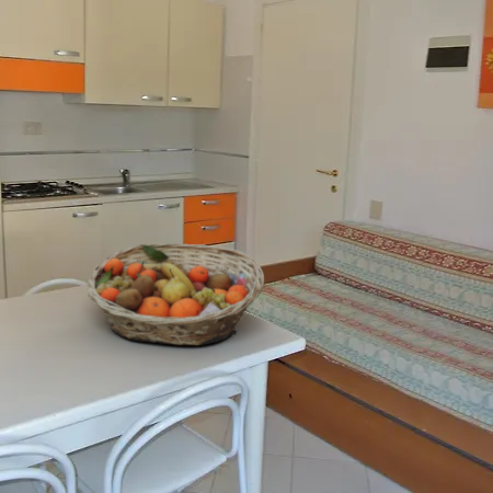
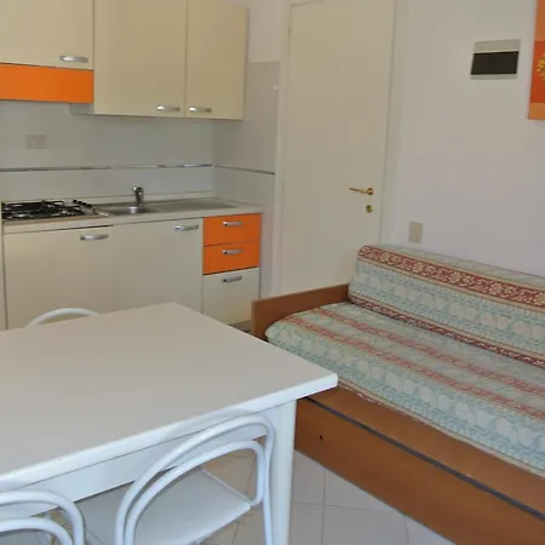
- fruit basket (175, 290)
